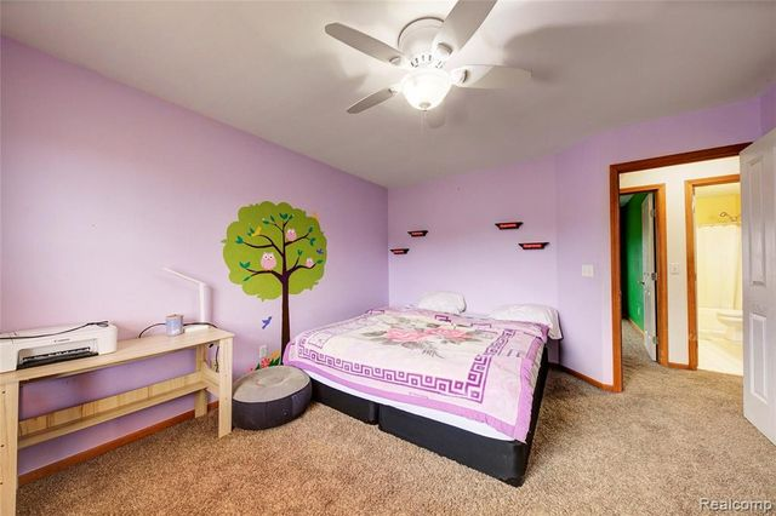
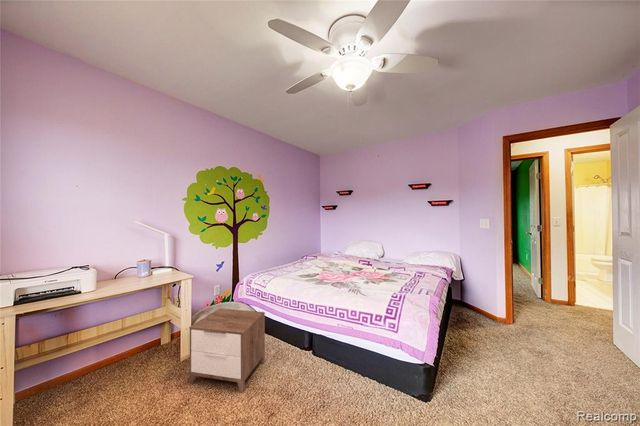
+ nightstand (229, 345)
